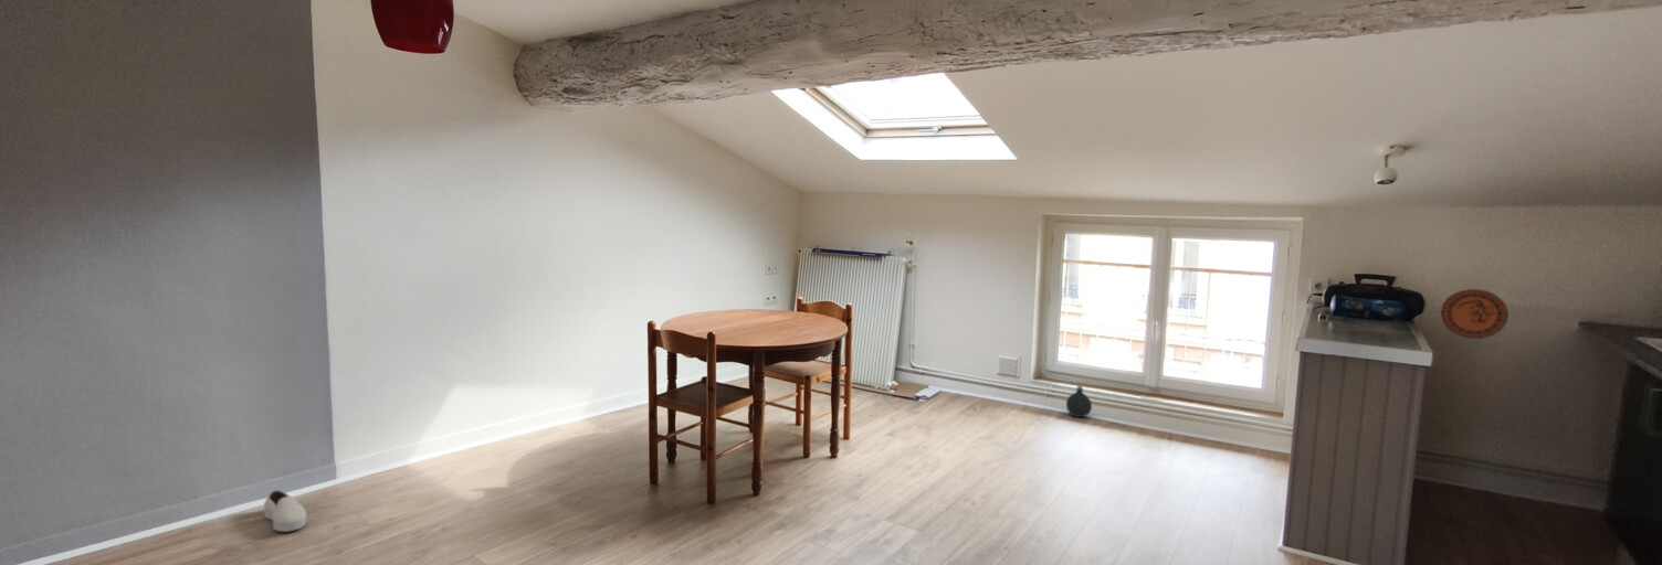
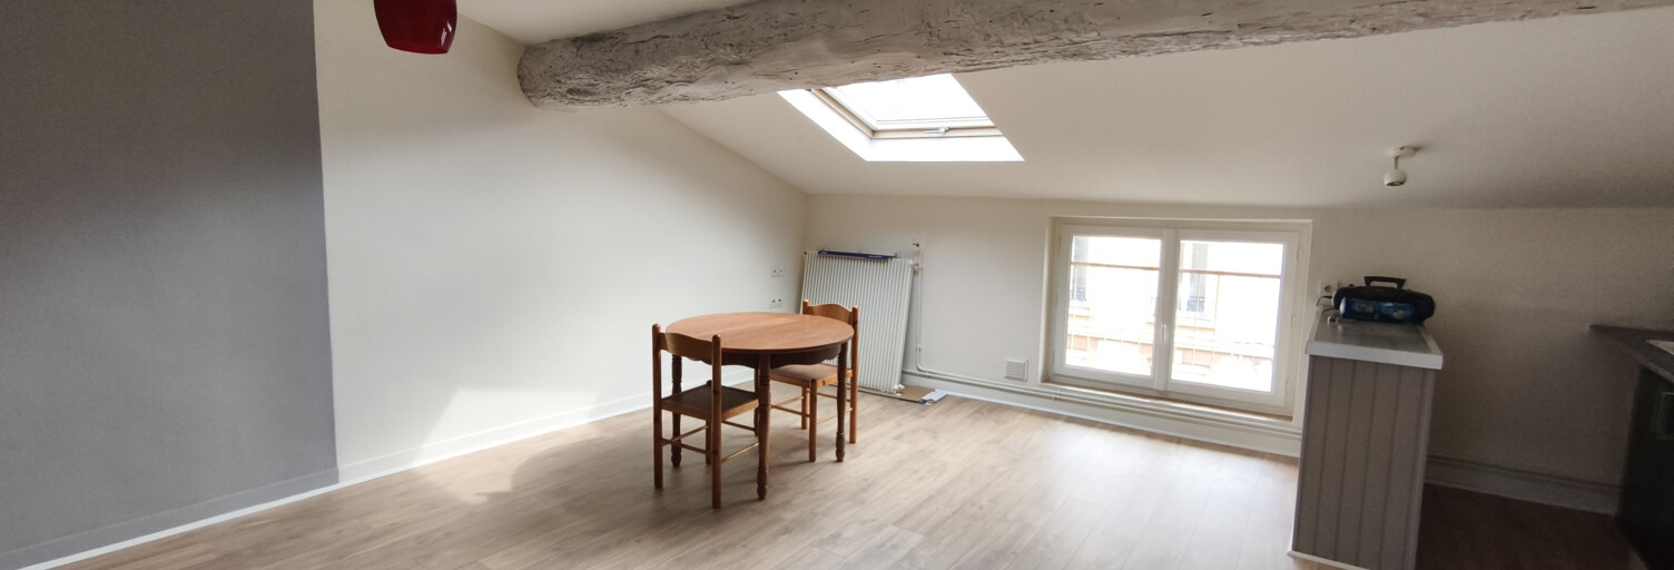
- shoe (283, 509)
- bottle (1079, 399)
- decorative plate (1473, 313)
